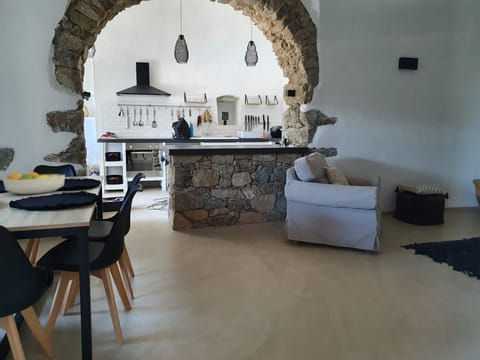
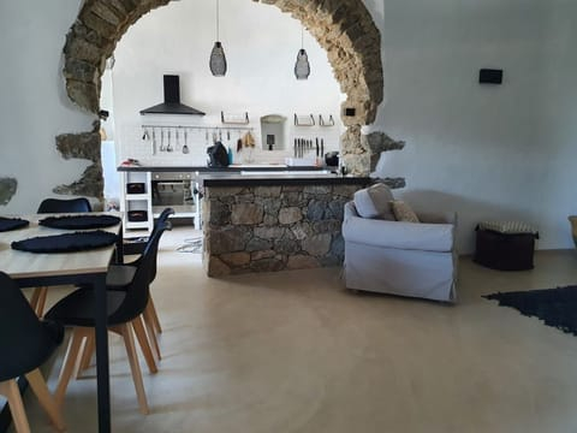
- fruit bowl (35, 180)
